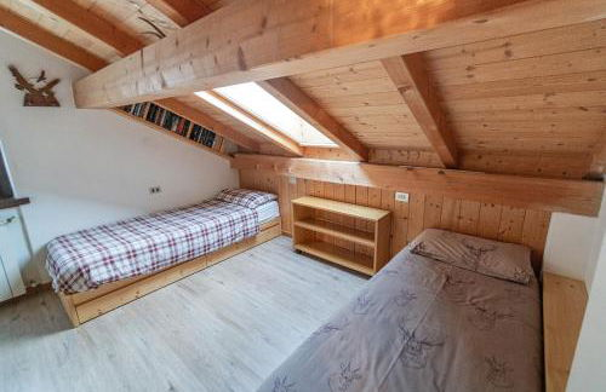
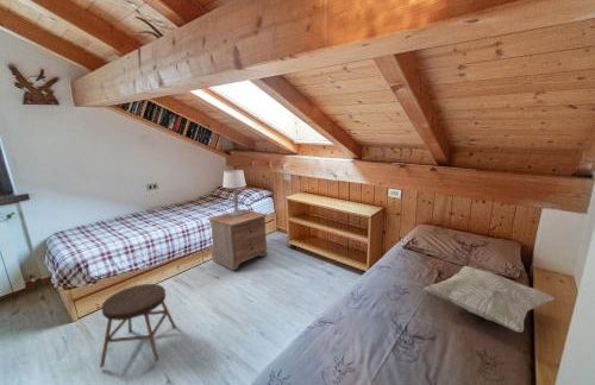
+ stool (137, 316)
+ table lamp (234, 192)
+ nightstand (239, 238)
+ decorative pillow (486, 292)
